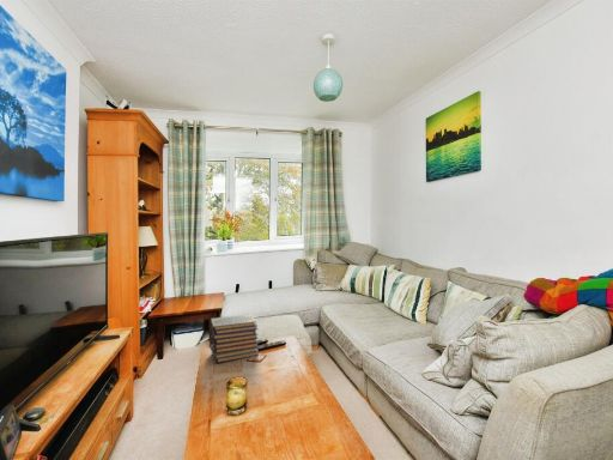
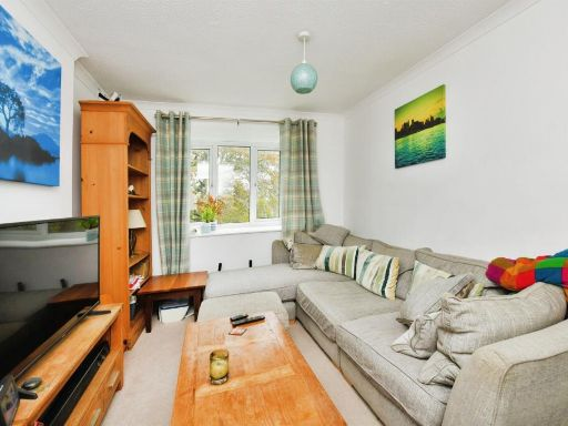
- book stack (233, 337)
